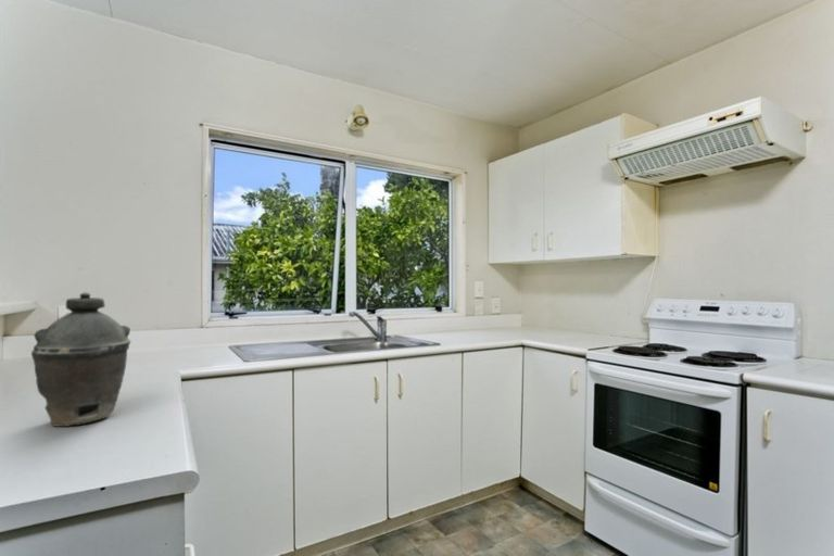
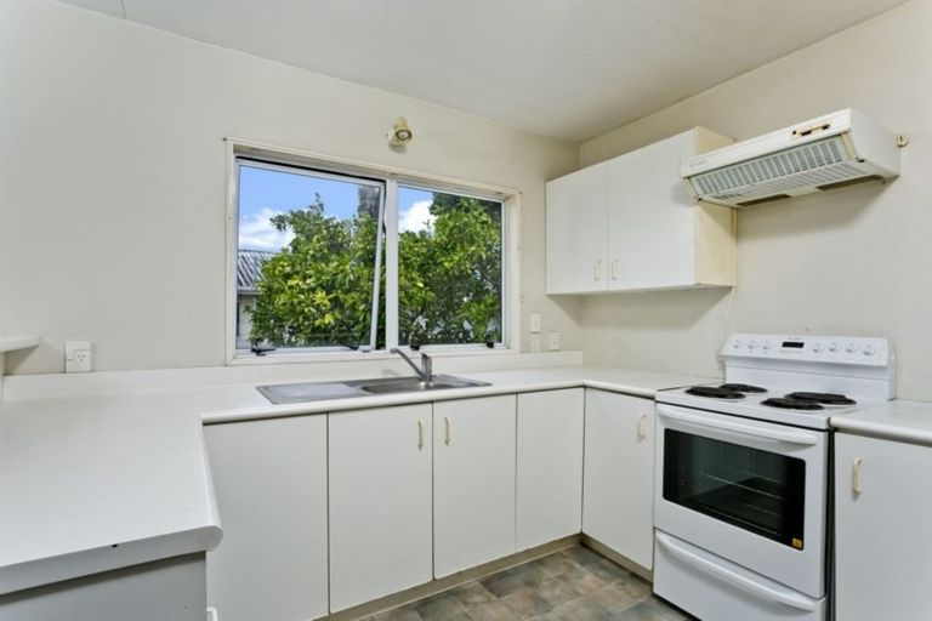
- kettle (83, 355)
